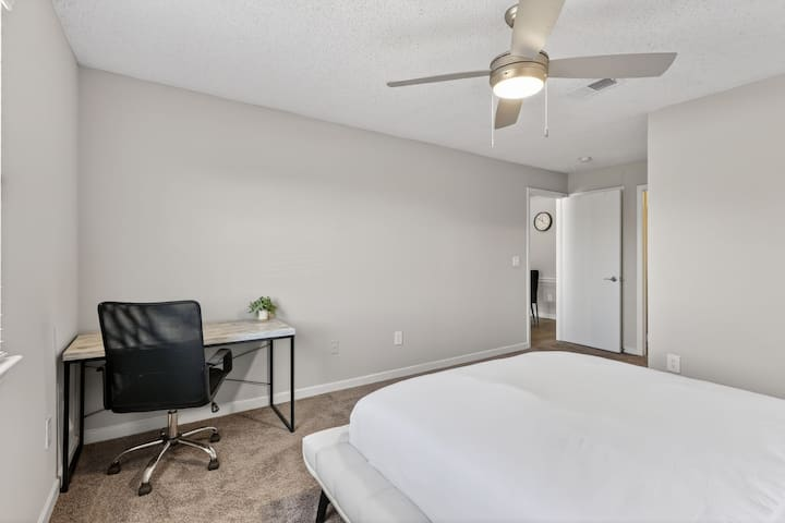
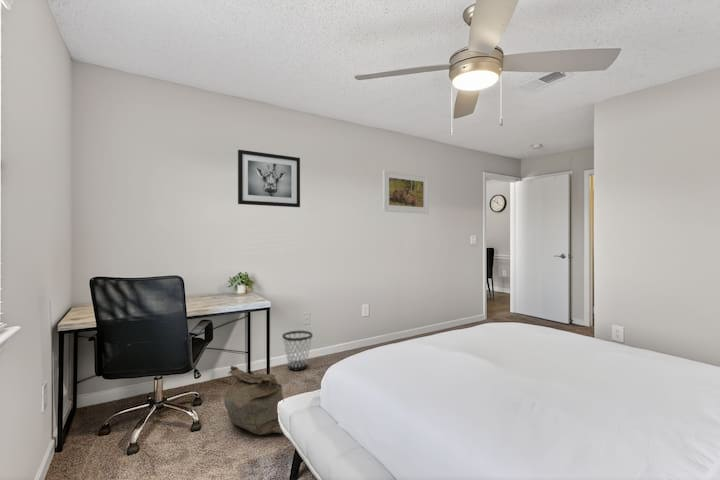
+ bag (254, 395)
+ wall art (270, 179)
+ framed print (406, 192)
+ wastebasket (298, 351)
